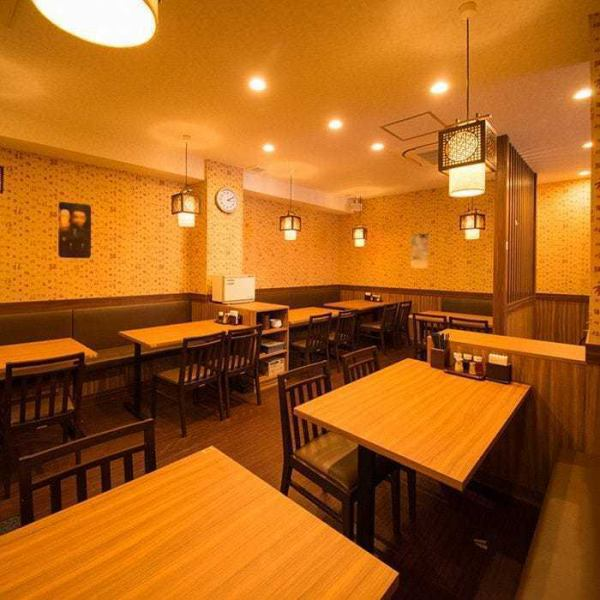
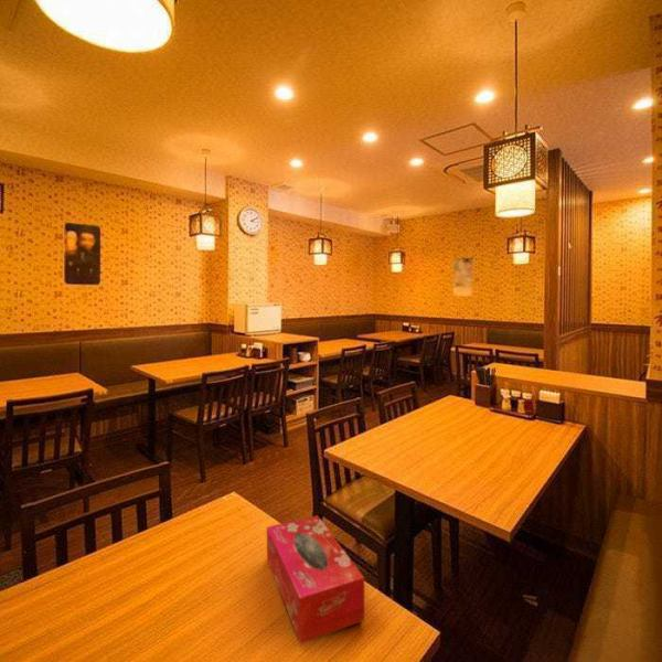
+ tissue box (310, 568)
